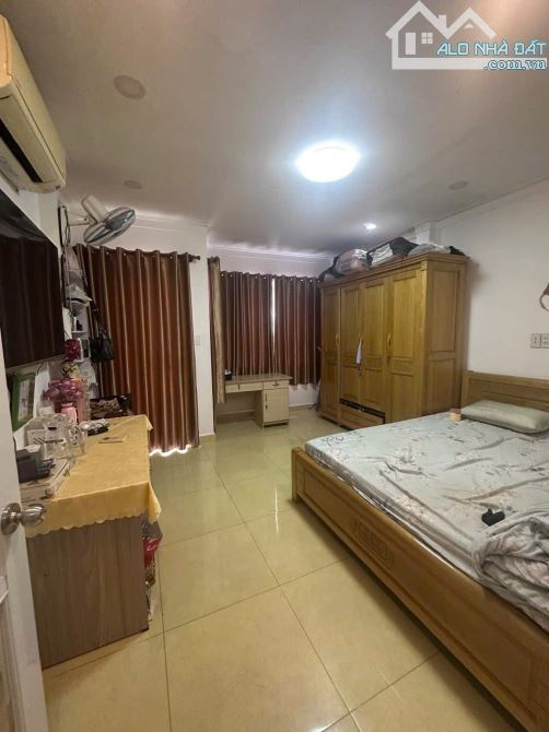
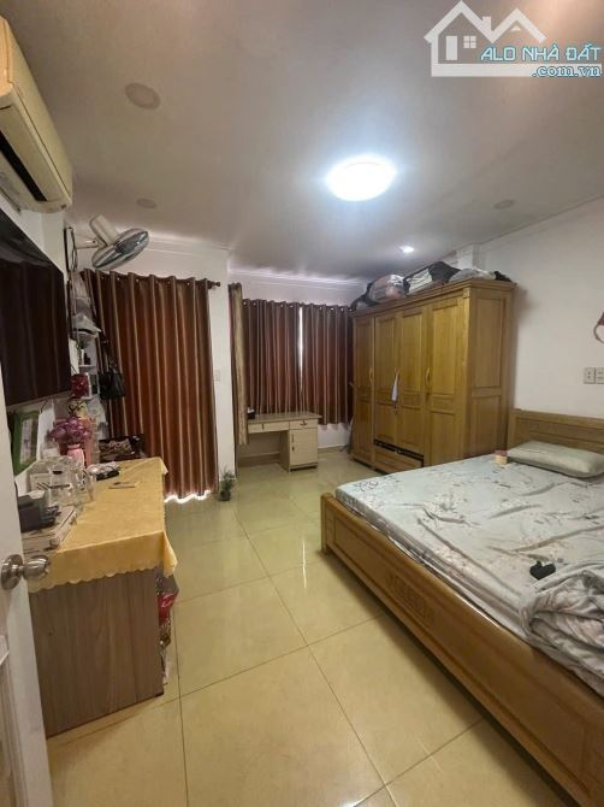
+ potted plant (227, 482)
